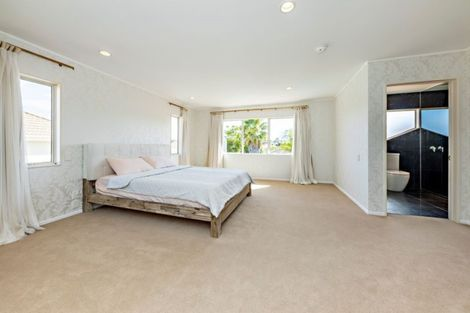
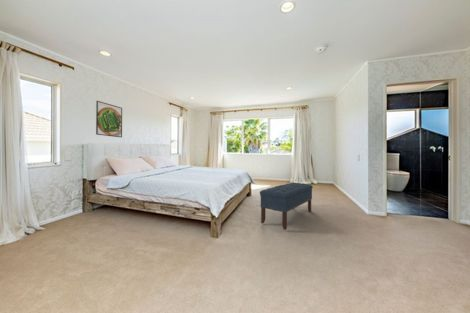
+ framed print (110, 120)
+ bench (288, 201)
